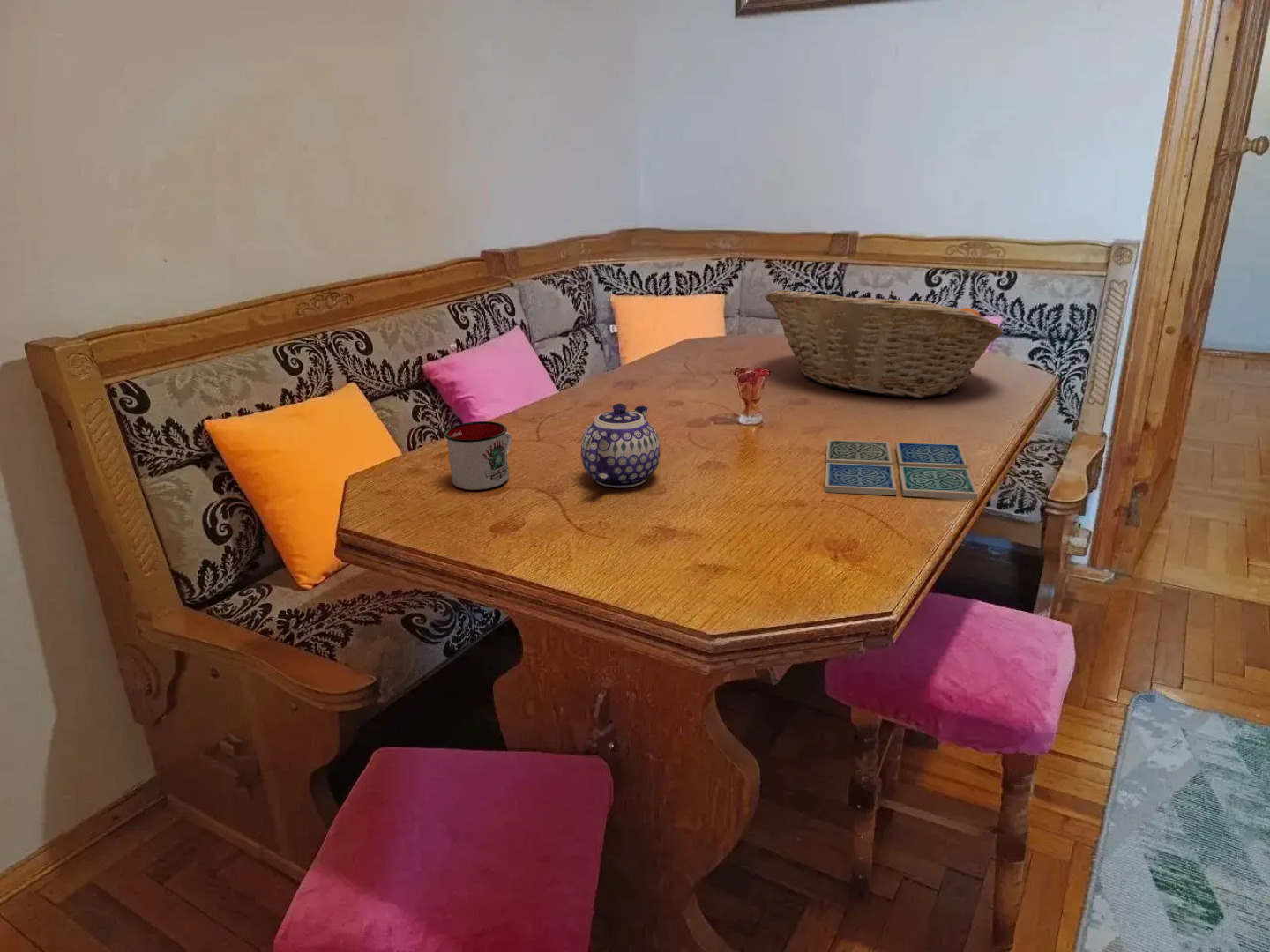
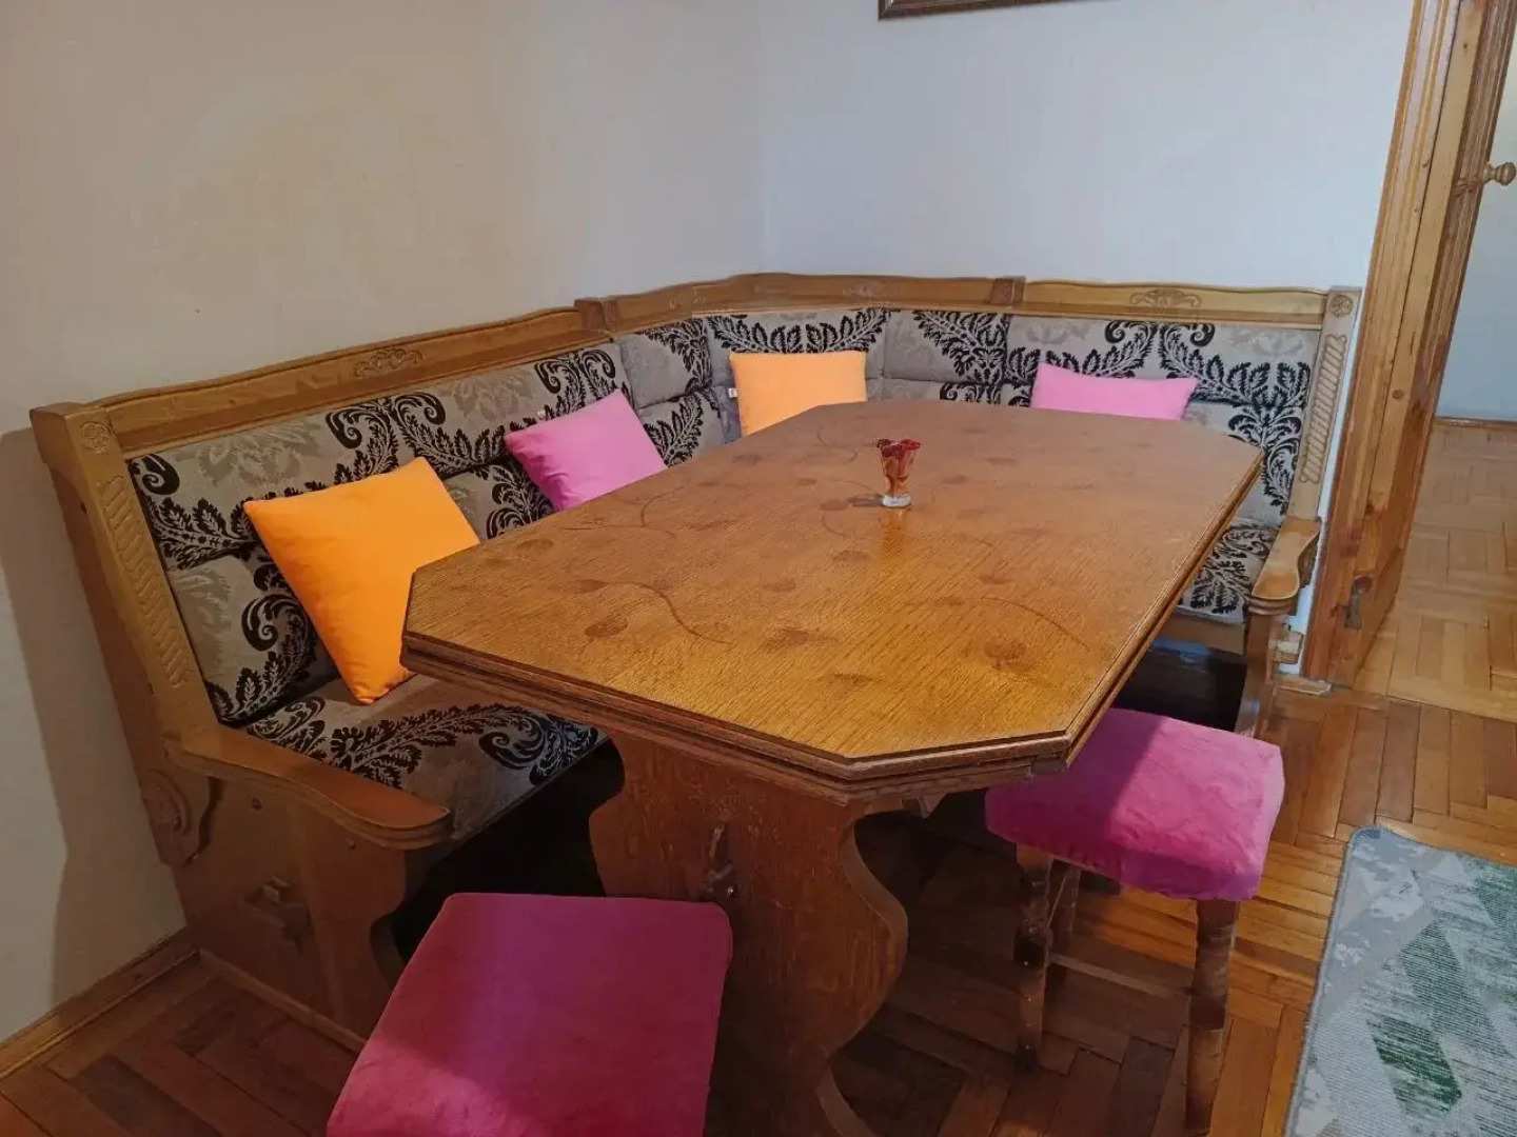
- mug (483, 453)
- fruit basket (878, 332)
- teapot (619, 442)
- drink coaster (893, 466)
